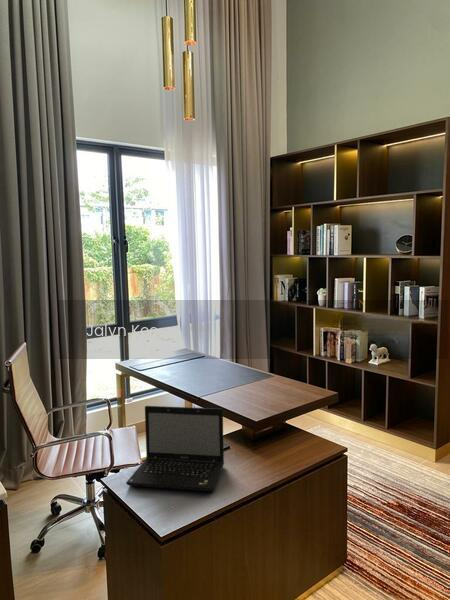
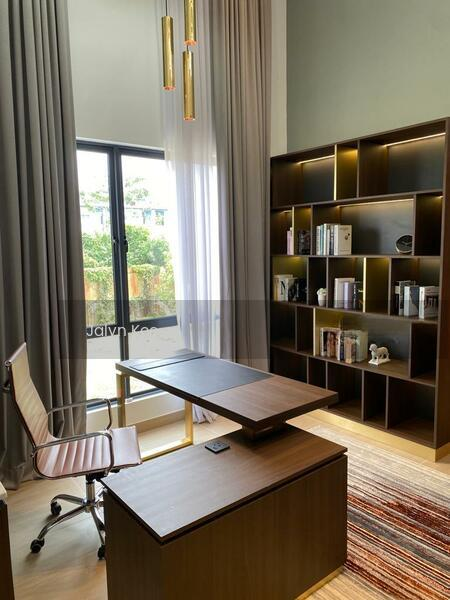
- laptop (176, 446)
